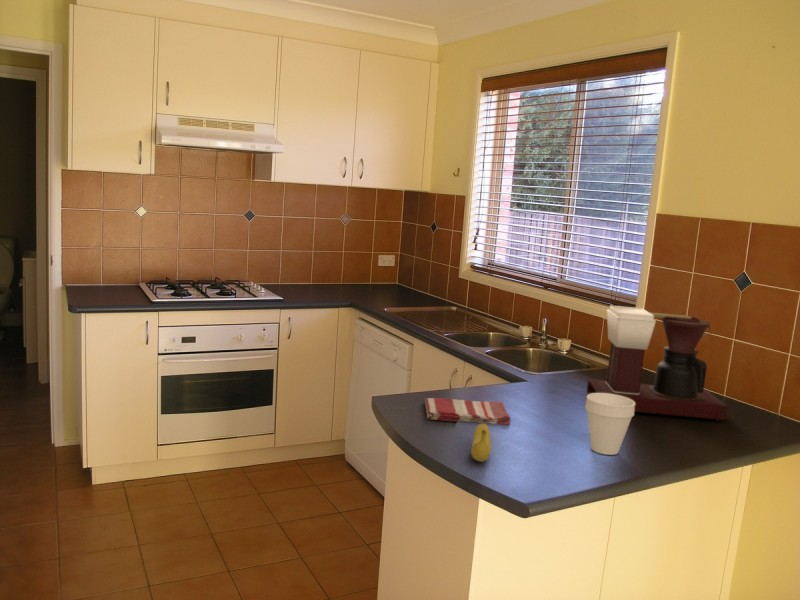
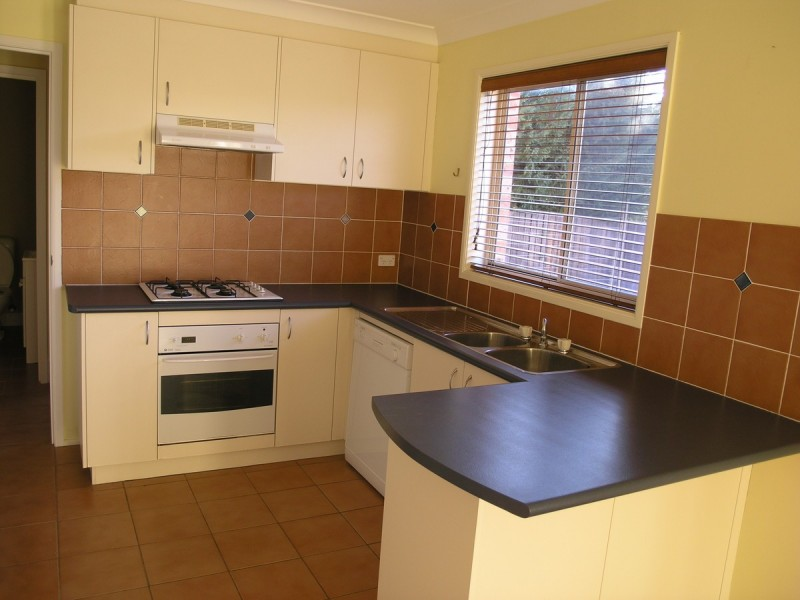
- fruit (482, 437)
- cup (607, 424)
- coffee maker (660, 362)
- dish towel (466, 409)
